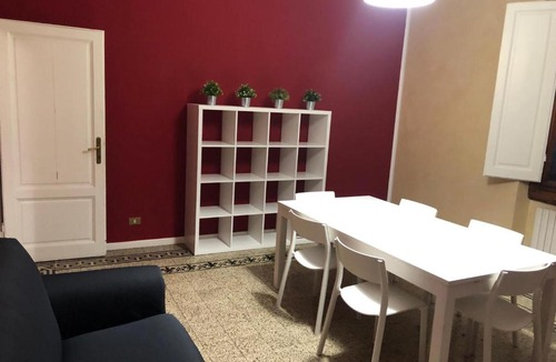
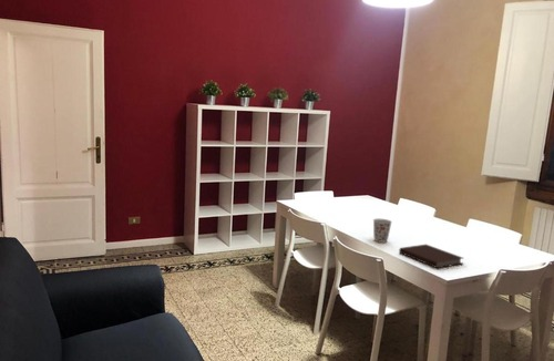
+ notebook (430, 255)
+ cup (381, 230)
